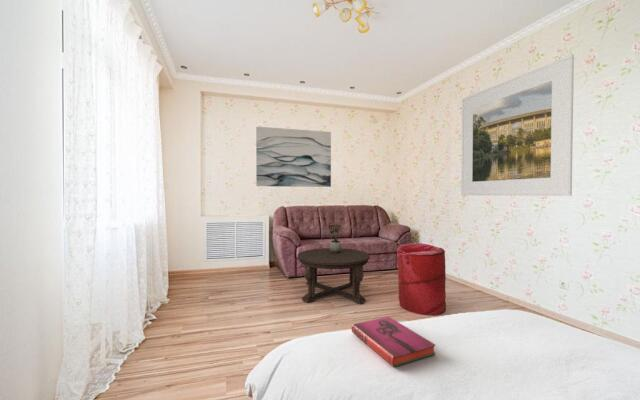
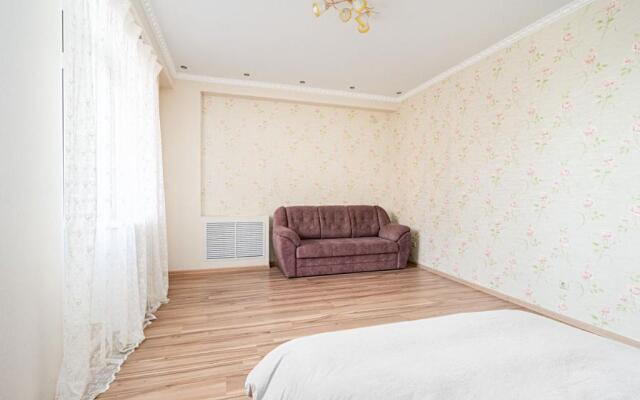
- hardback book (390, 338)
- wall art (295, 158)
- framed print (507, 138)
- potted plant (332, 237)
- laundry hamper (420, 276)
- coffee table (333, 268)
